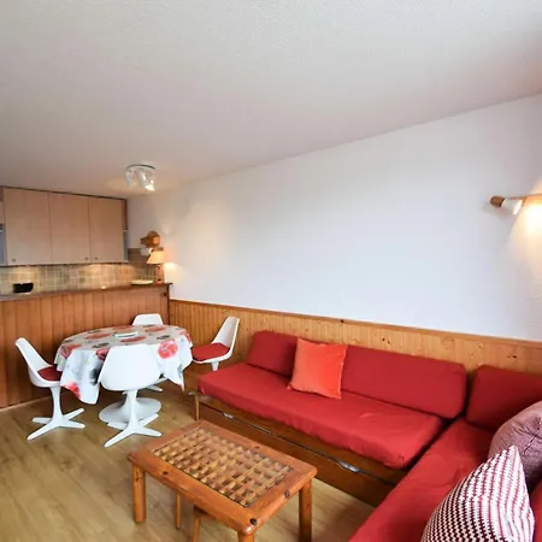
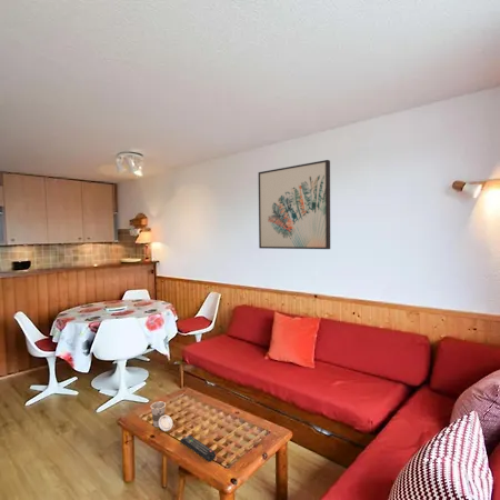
+ wall art (291, 208)
+ remote control (197, 447)
+ cup (161, 416)
